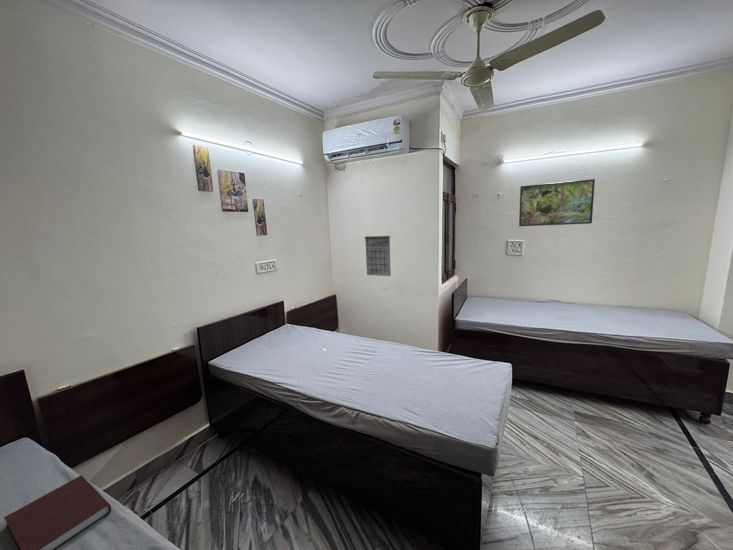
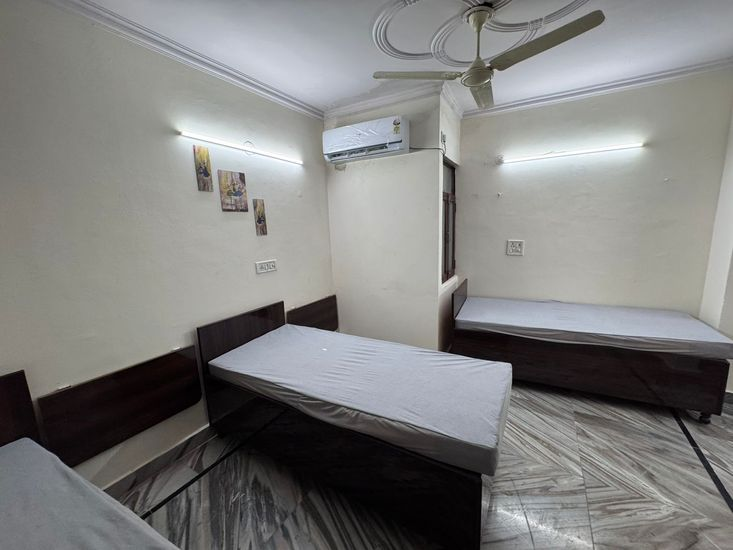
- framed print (554, 204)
- notebook (58, 514)
- calendar (377, 251)
